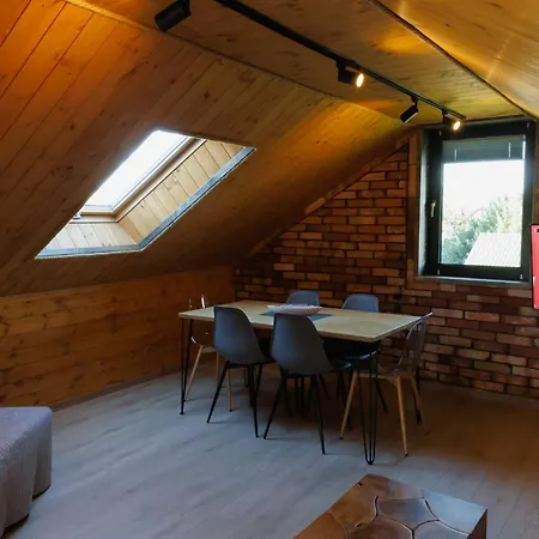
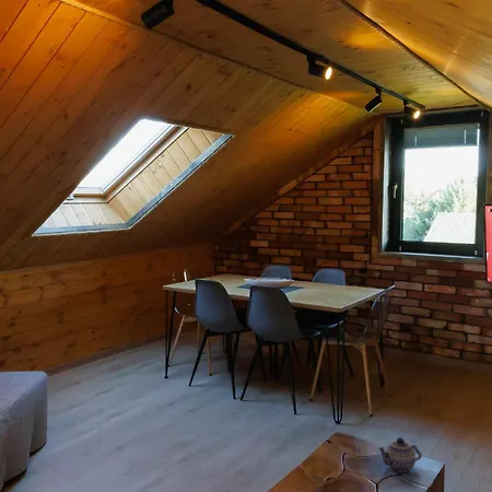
+ teapot (399, 453)
